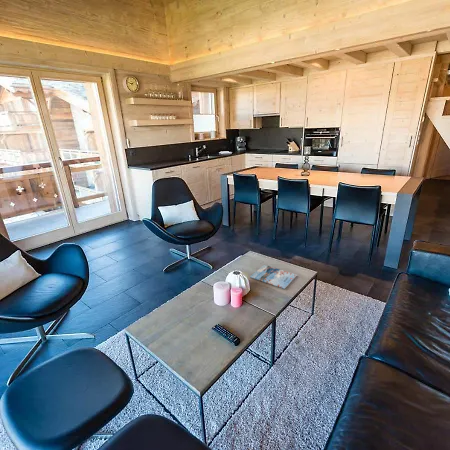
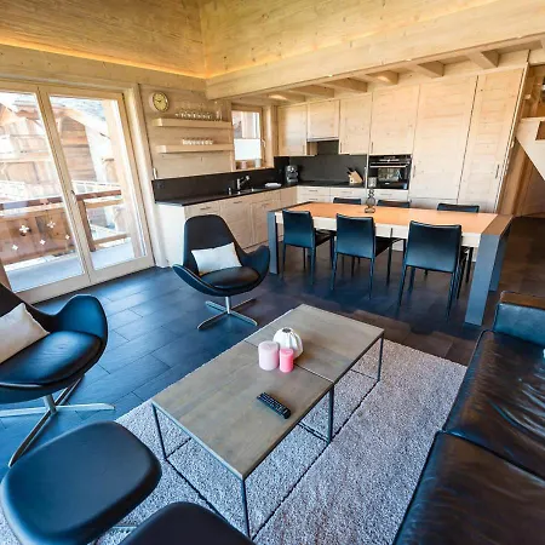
- magazine (273, 275)
